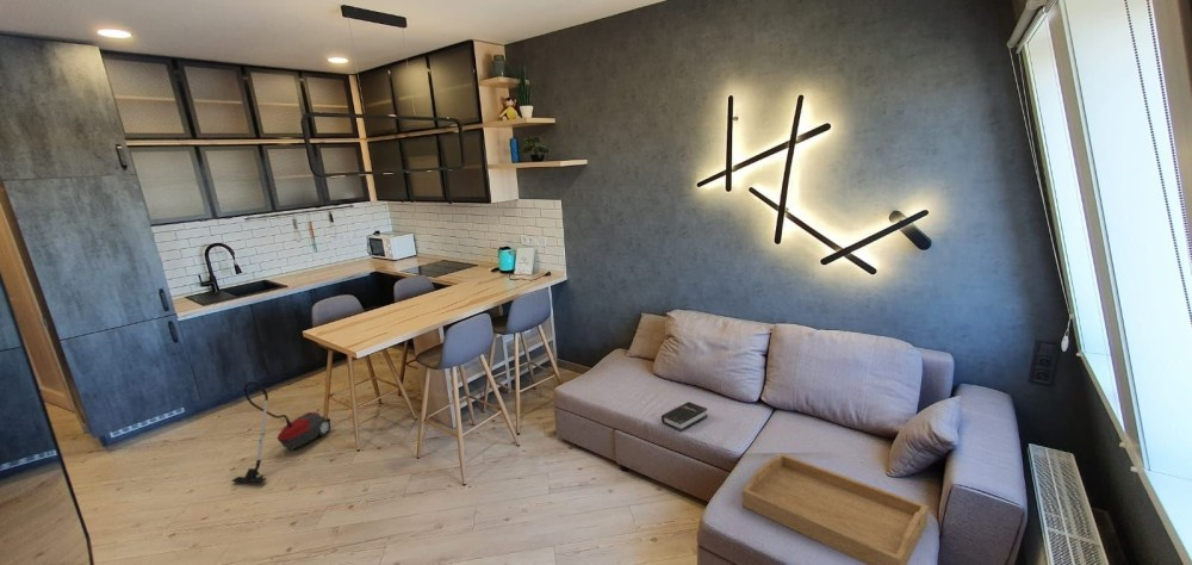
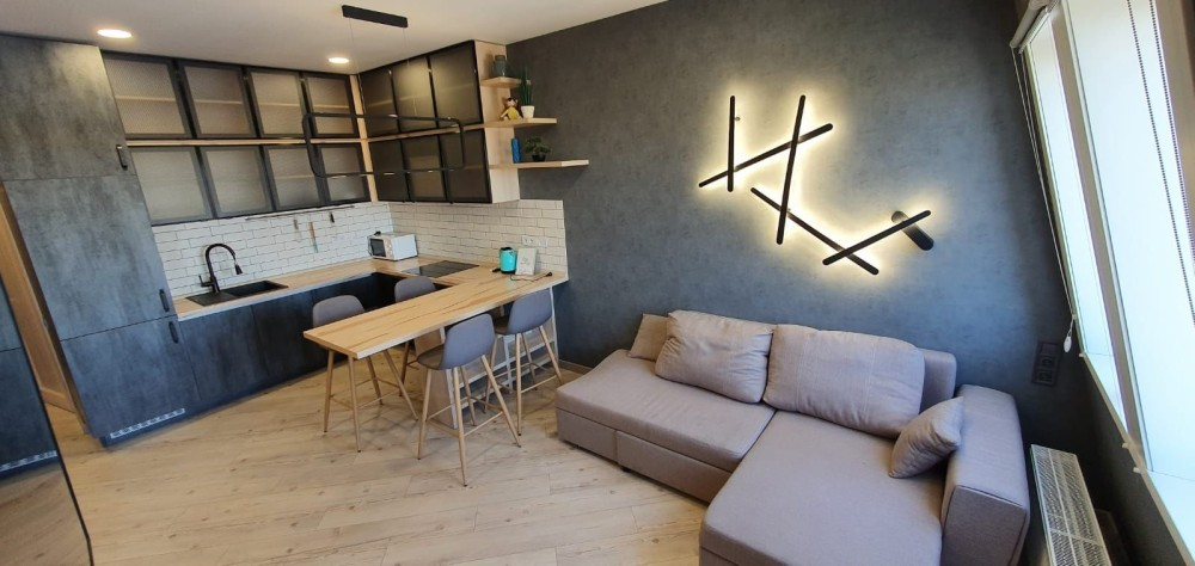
- vacuum cleaner (272, 416)
- hardback book (684, 415)
- serving tray (830, 503)
